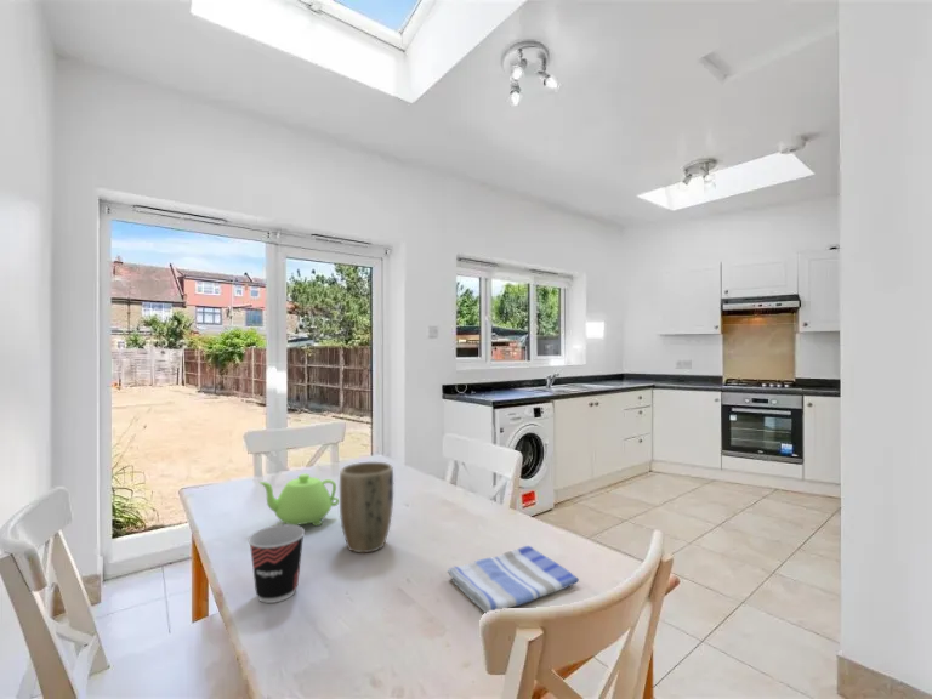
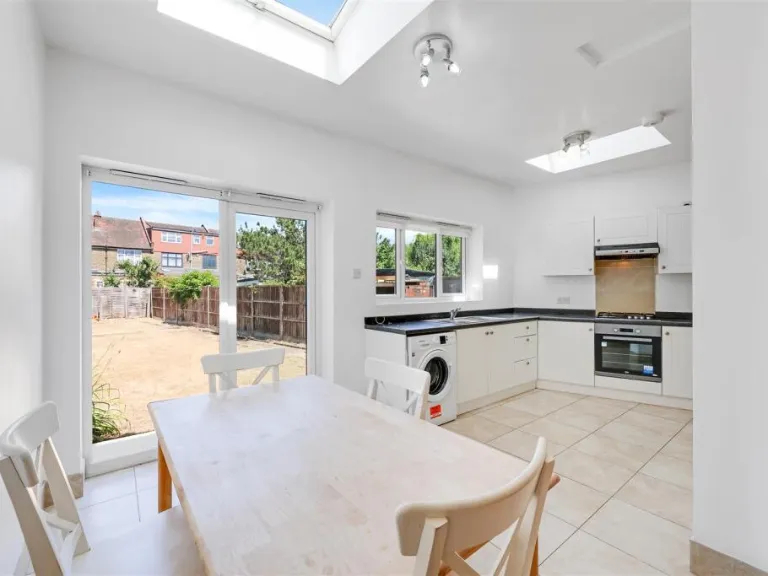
- plant pot (366, 506)
- cup (277, 563)
- teapot (300, 499)
- dish towel (511, 575)
